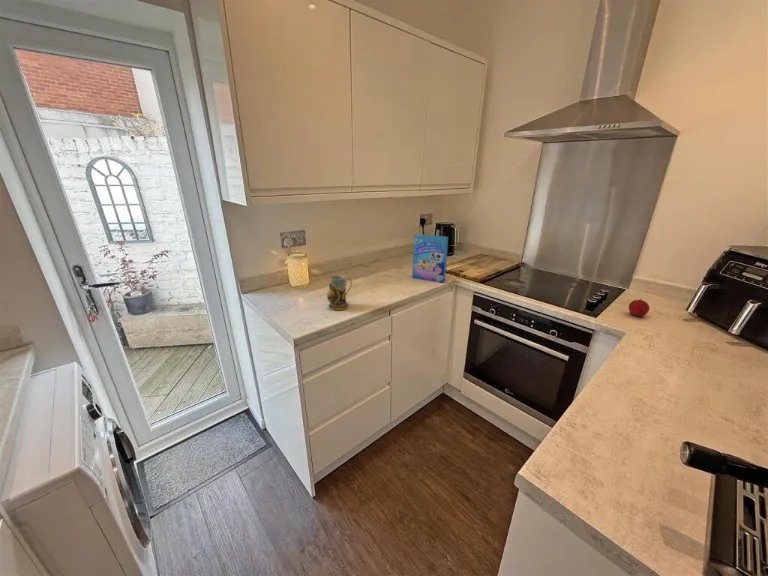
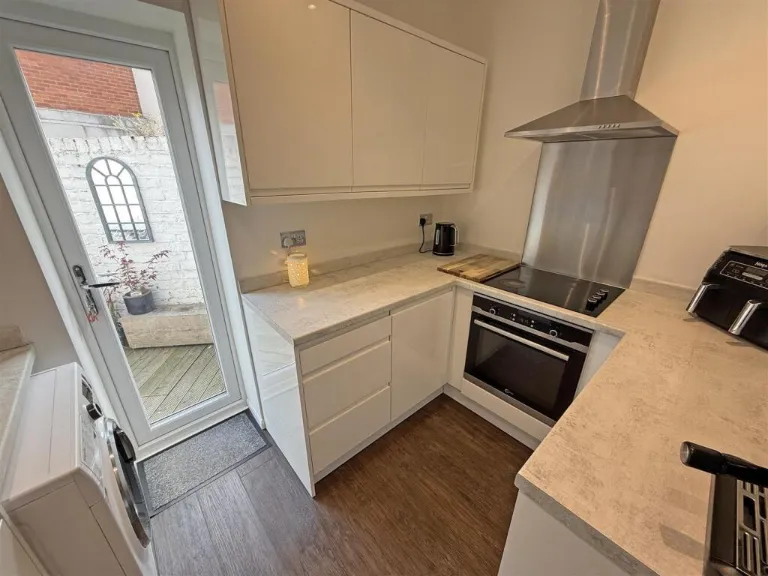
- cereal box (429, 258)
- mug (339, 291)
- apple (639, 306)
